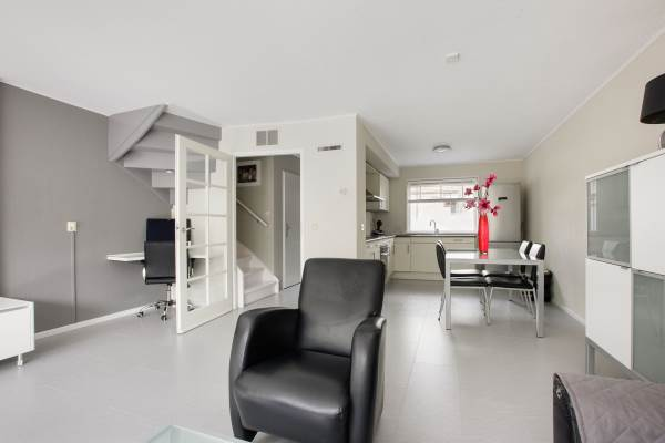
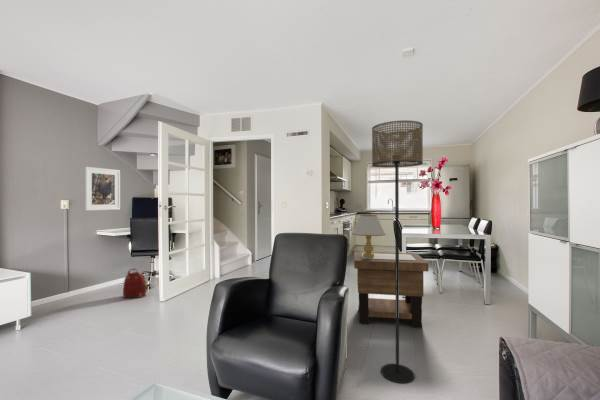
+ table lamp (368, 235)
+ side table (387, 286)
+ backpack (135, 281)
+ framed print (103, 189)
+ floor lamp (397, 250)
